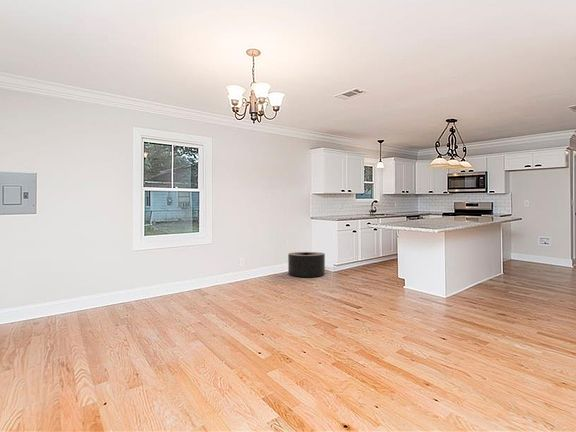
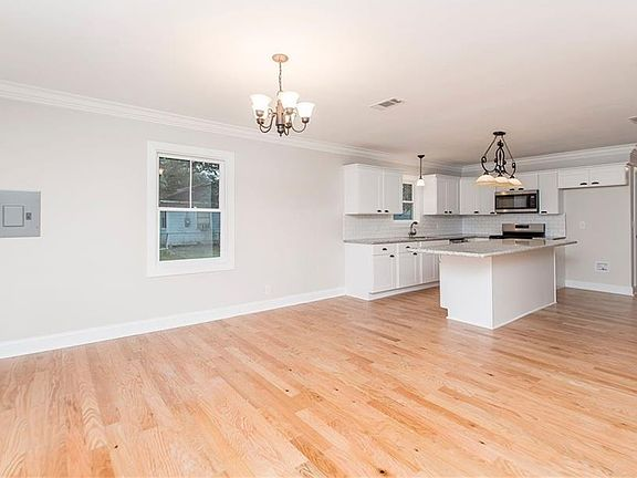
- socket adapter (306, 263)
